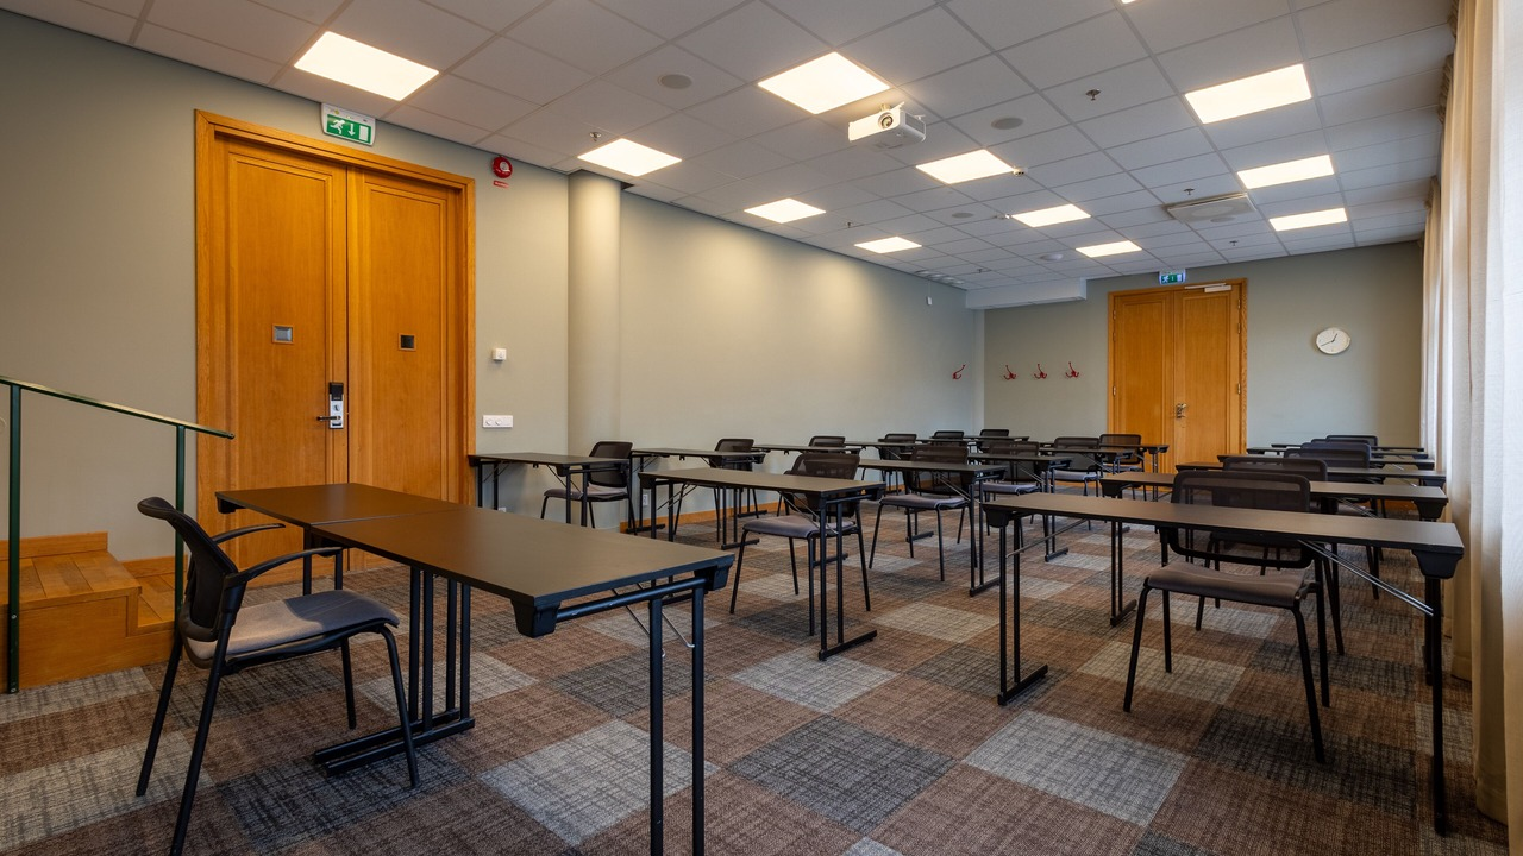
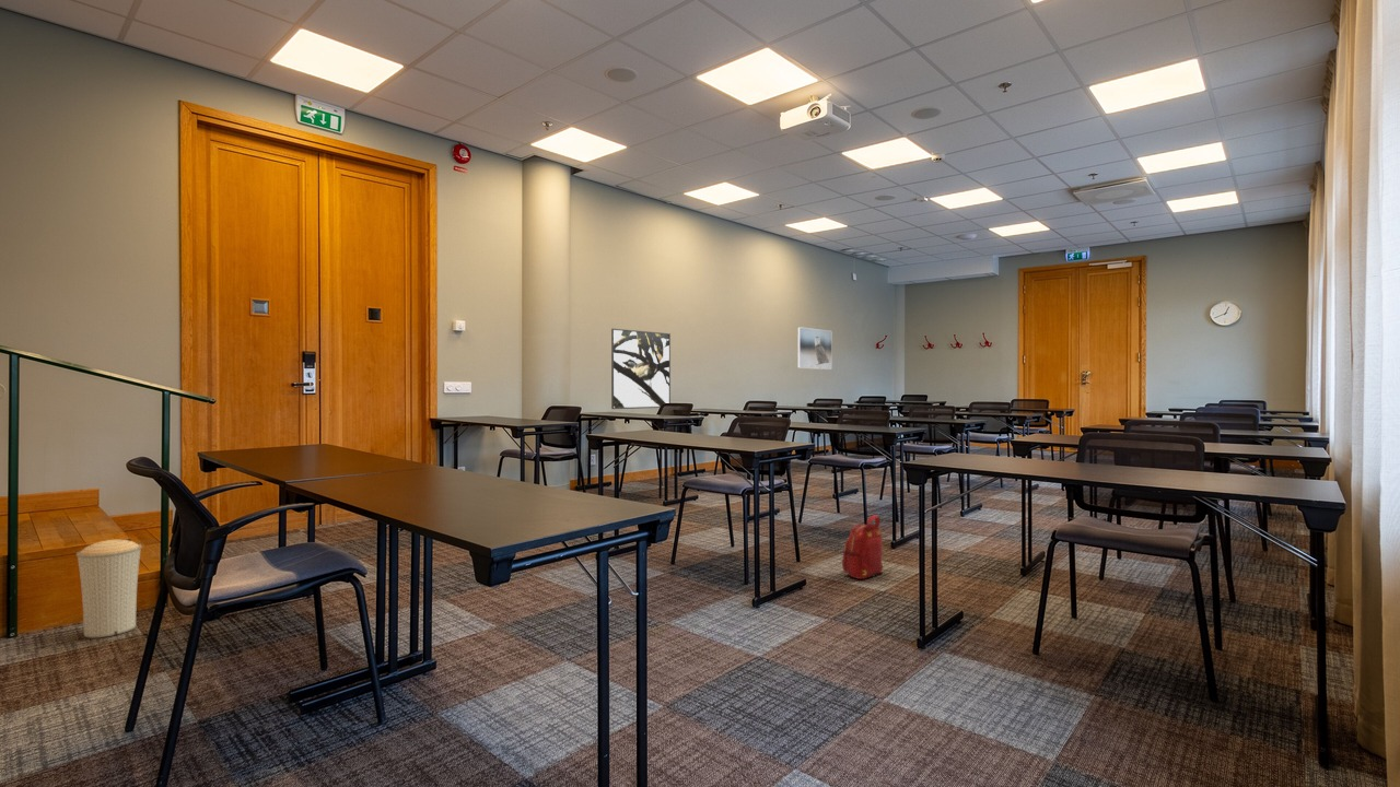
+ backpack (864, 543)
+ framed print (815, 349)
+ trash can (109, 585)
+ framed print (642, 369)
